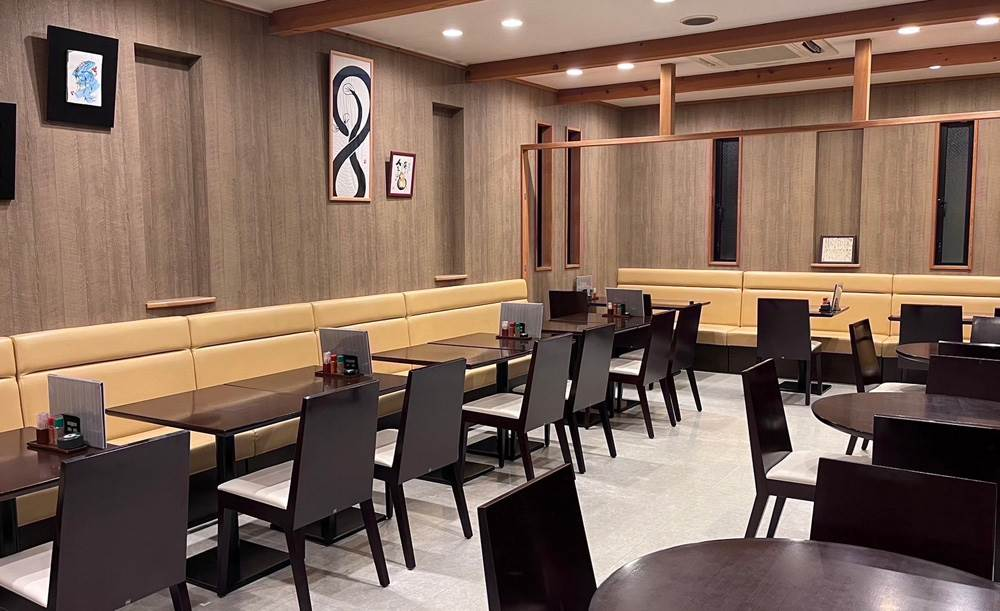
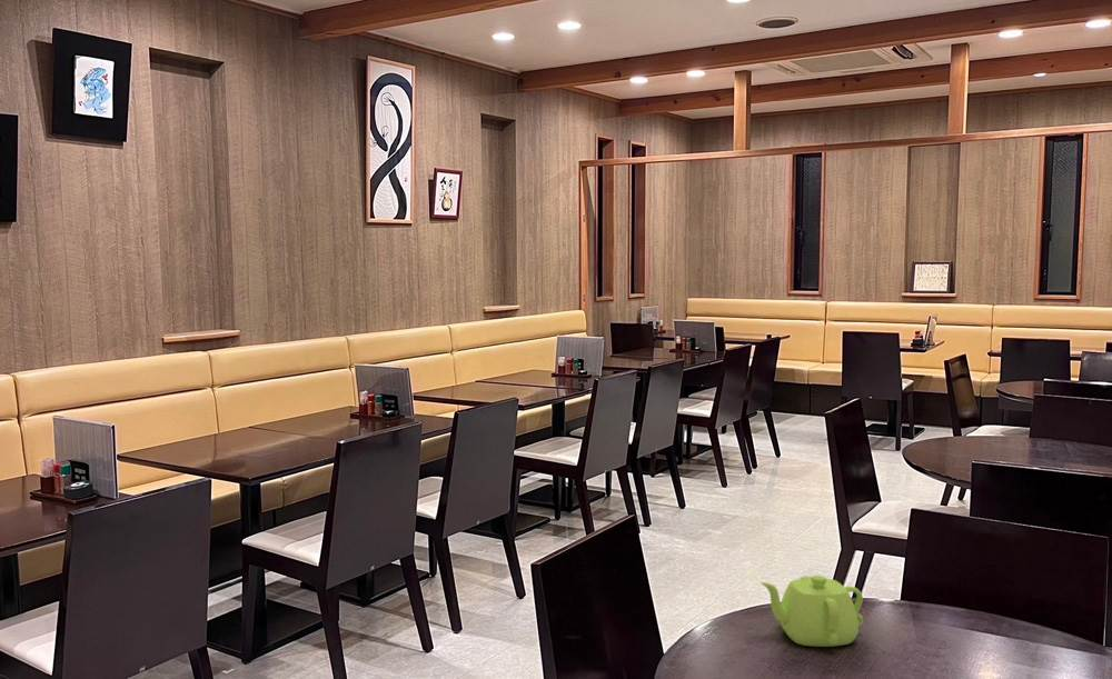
+ teapot (812, 606)
